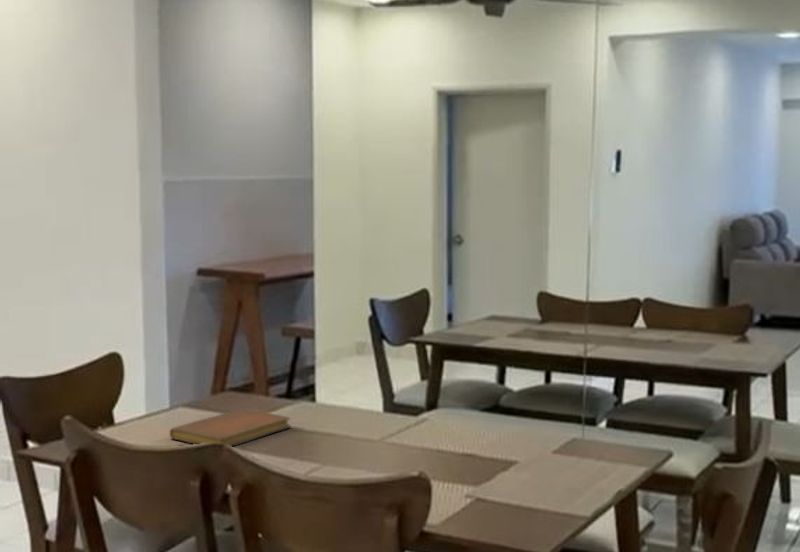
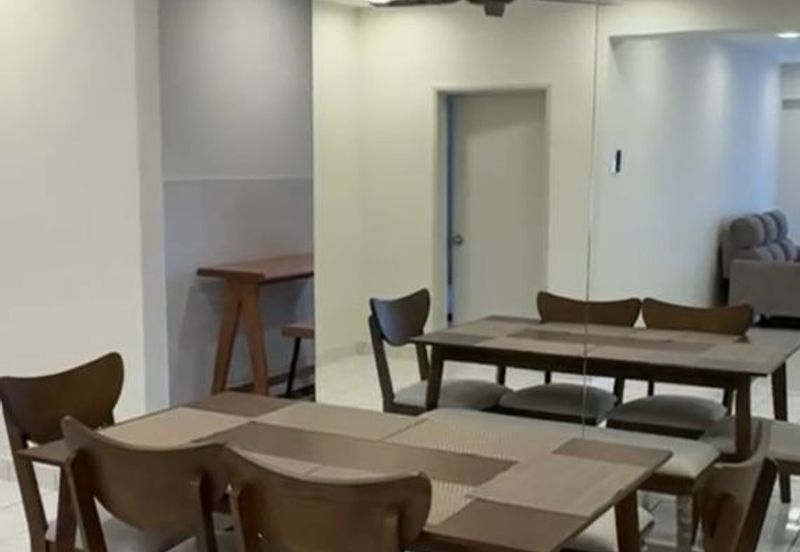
- notebook (231, 427)
